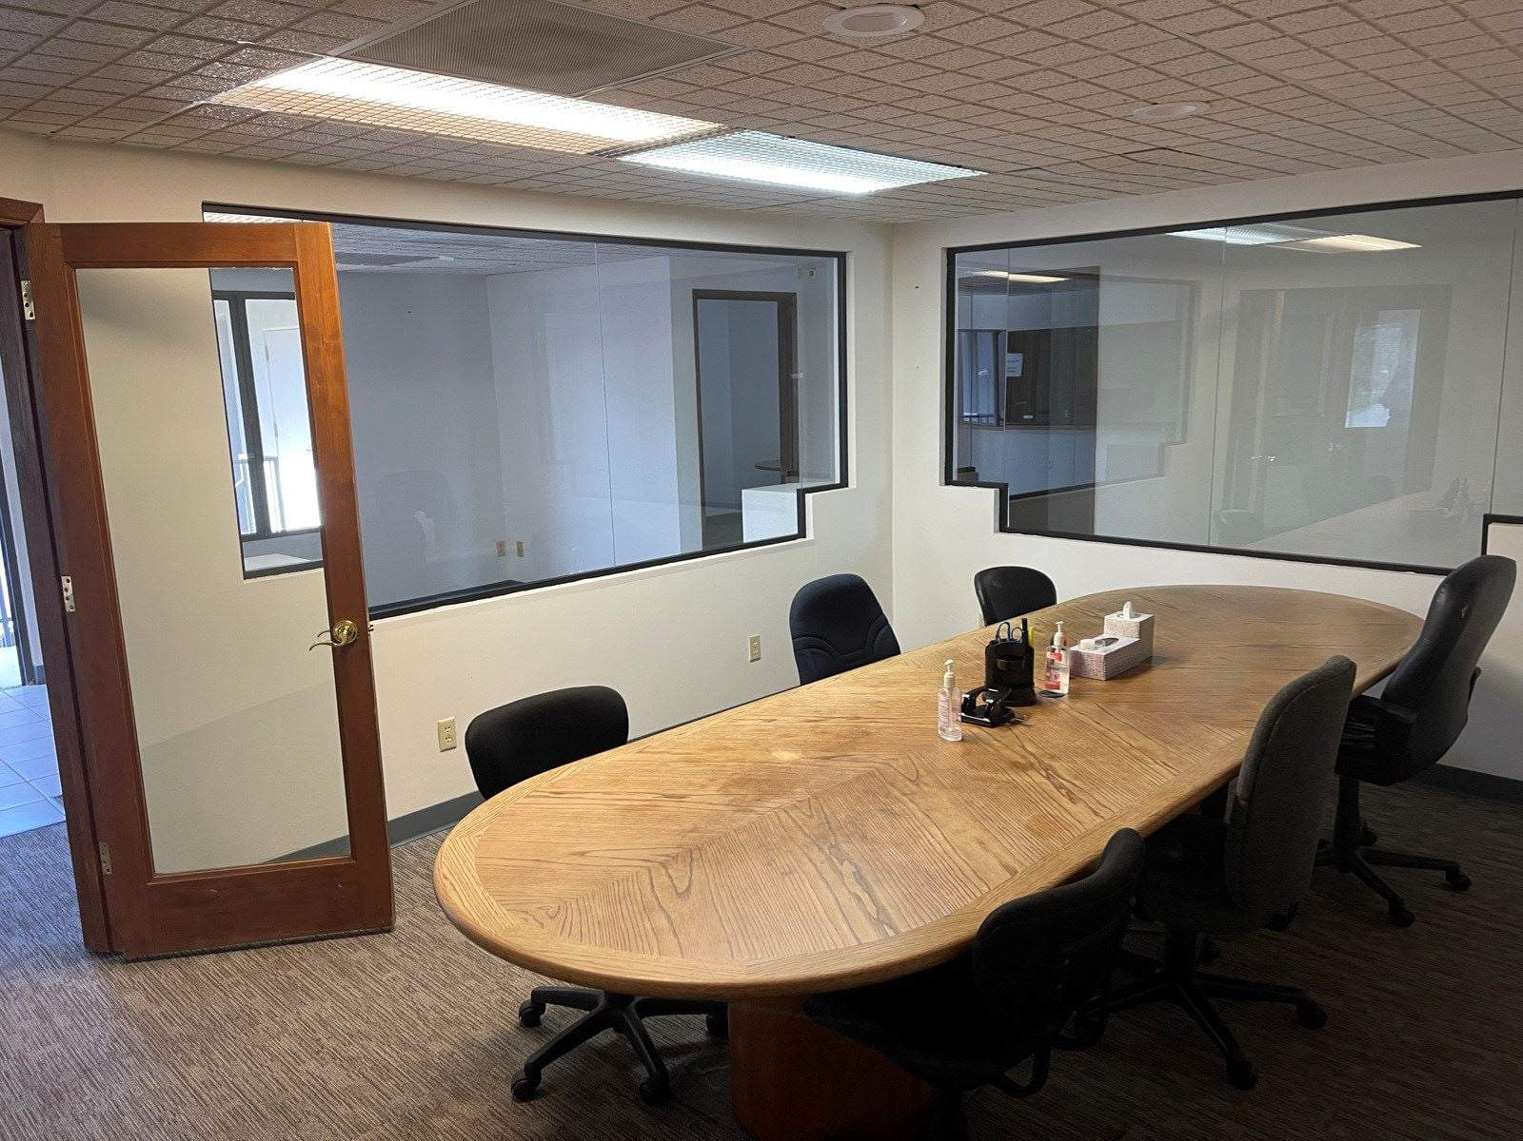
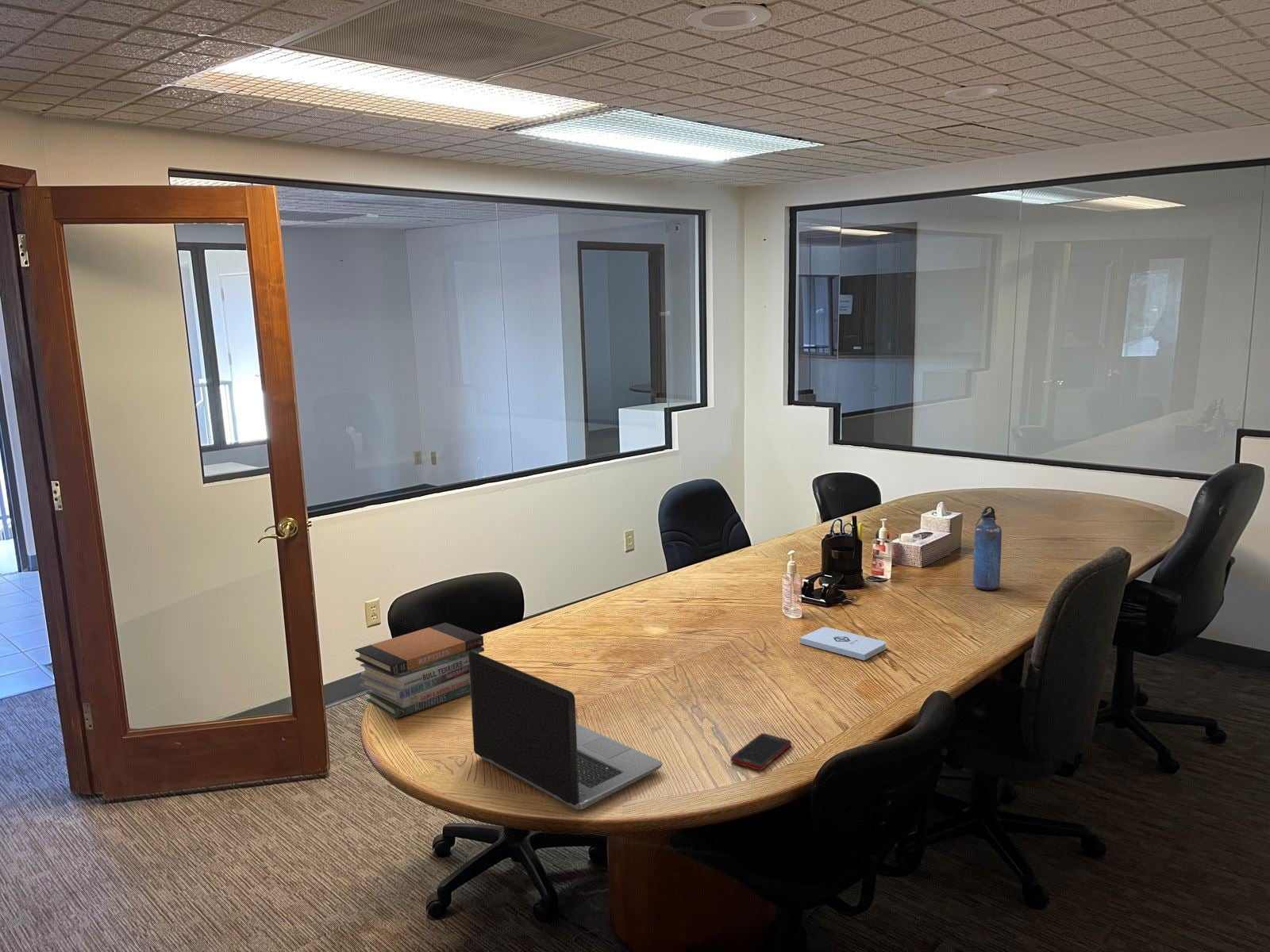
+ book stack (422, 669)
+ laptop computer (564, 710)
+ cell phone (761, 750)
+ water bottle (987, 547)
+ notepad (843, 643)
